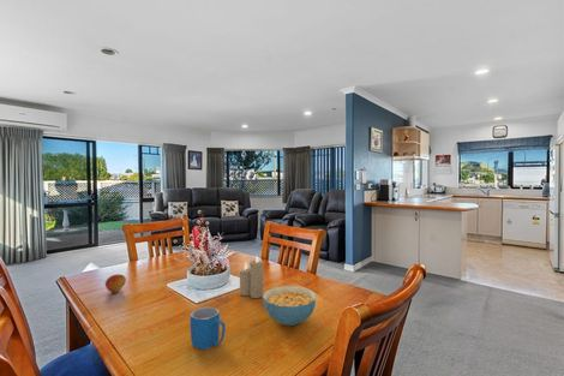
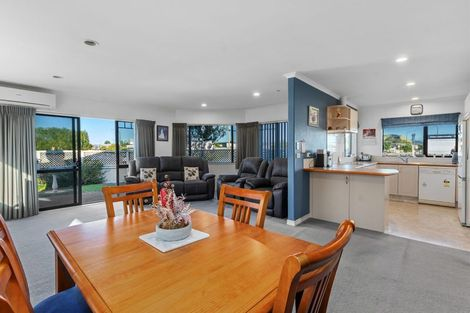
- cereal bowl (289, 308)
- mug (209, 328)
- fruit (115, 284)
- candle (251, 274)
